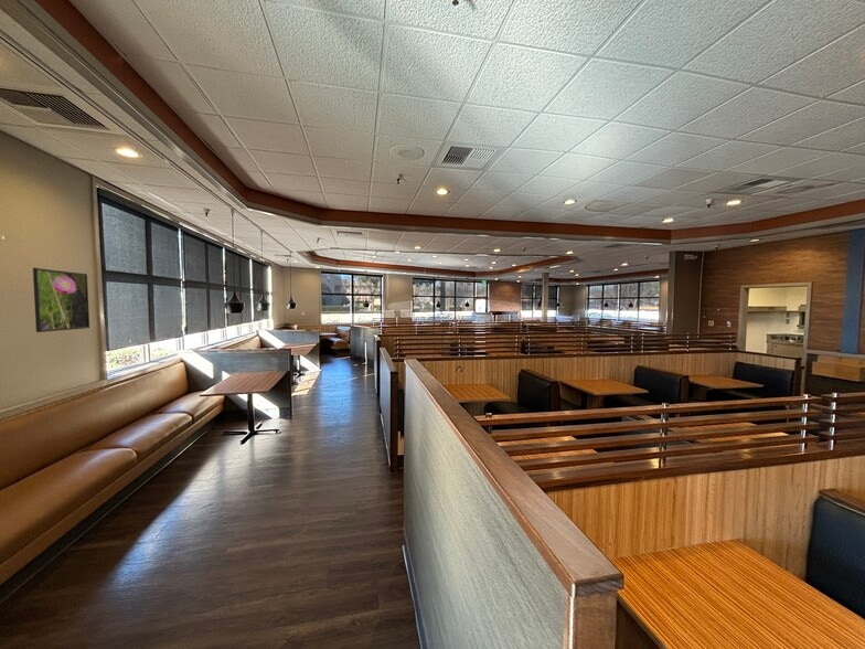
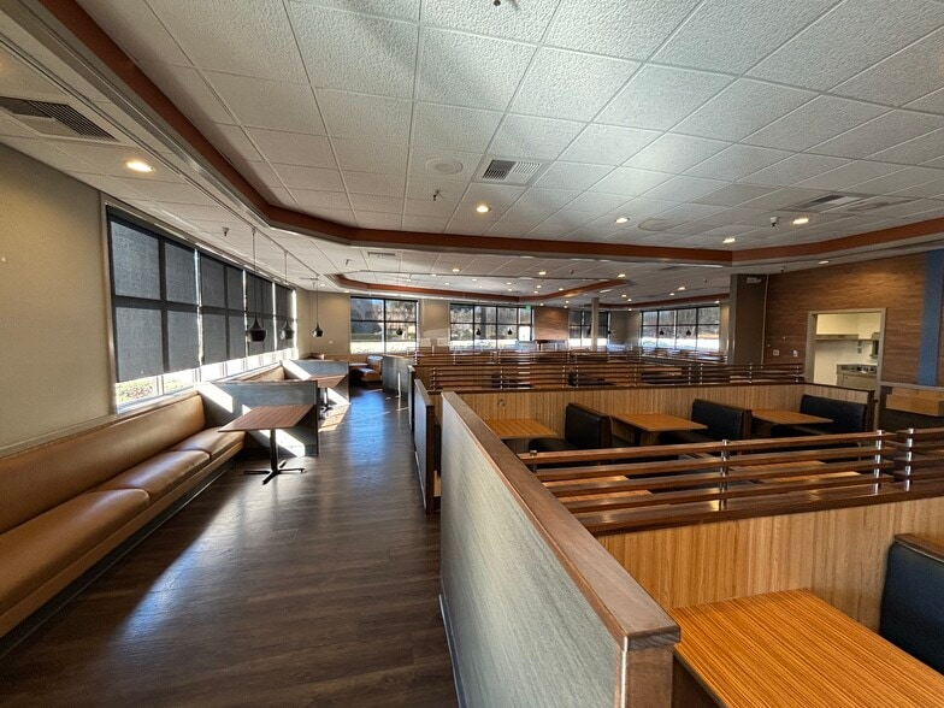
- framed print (63, 300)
